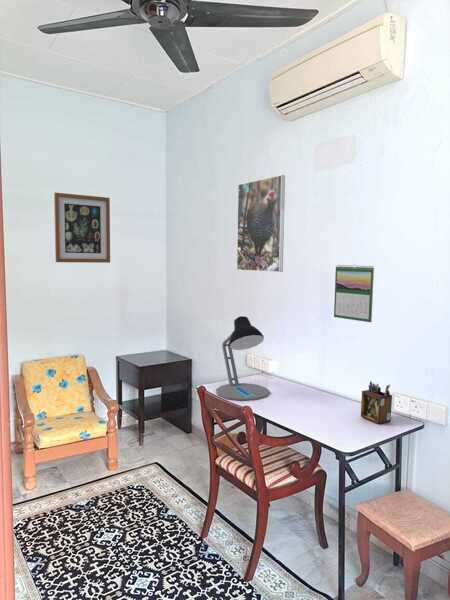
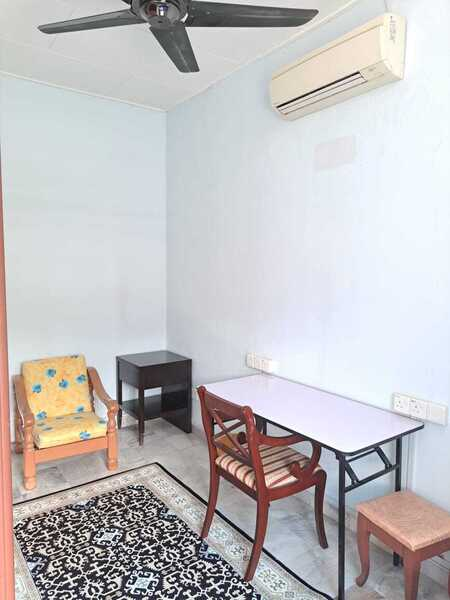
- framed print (259, 226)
- wall art (83, 229)
- desk lamp (240, 349)
- desk organizer (376, 401)
- calendar (353, 292)
